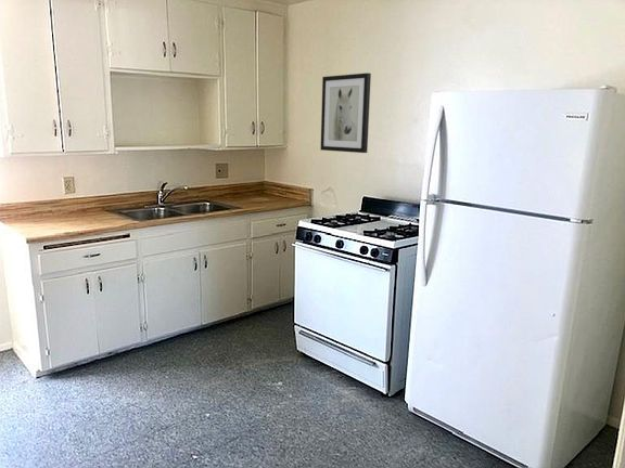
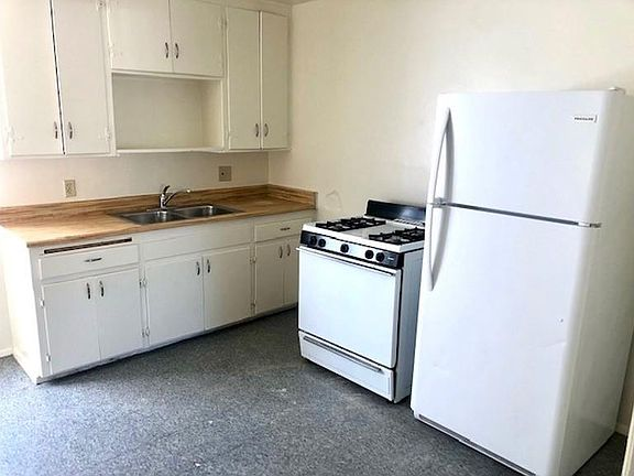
- wall art (344, 114)
